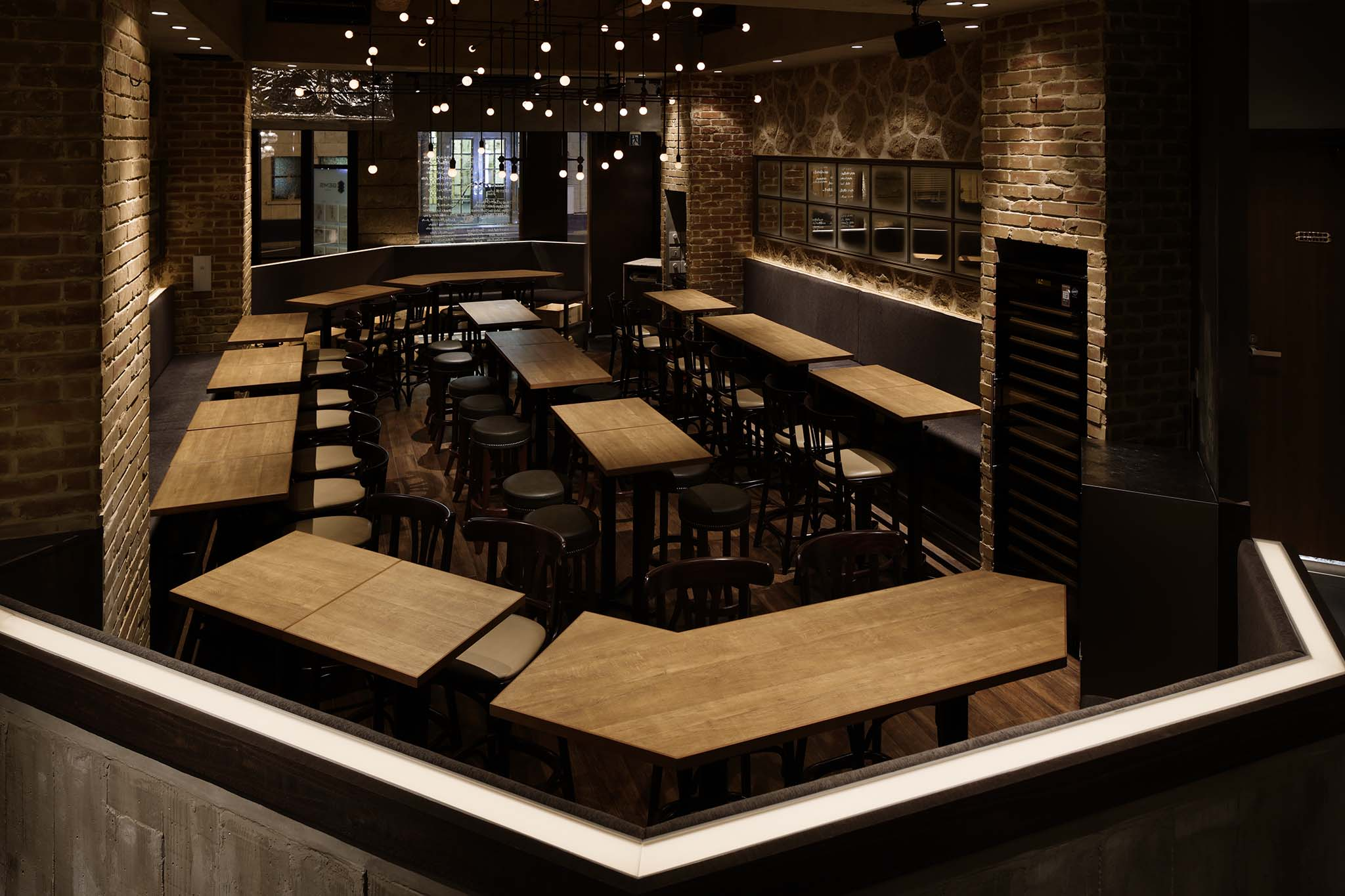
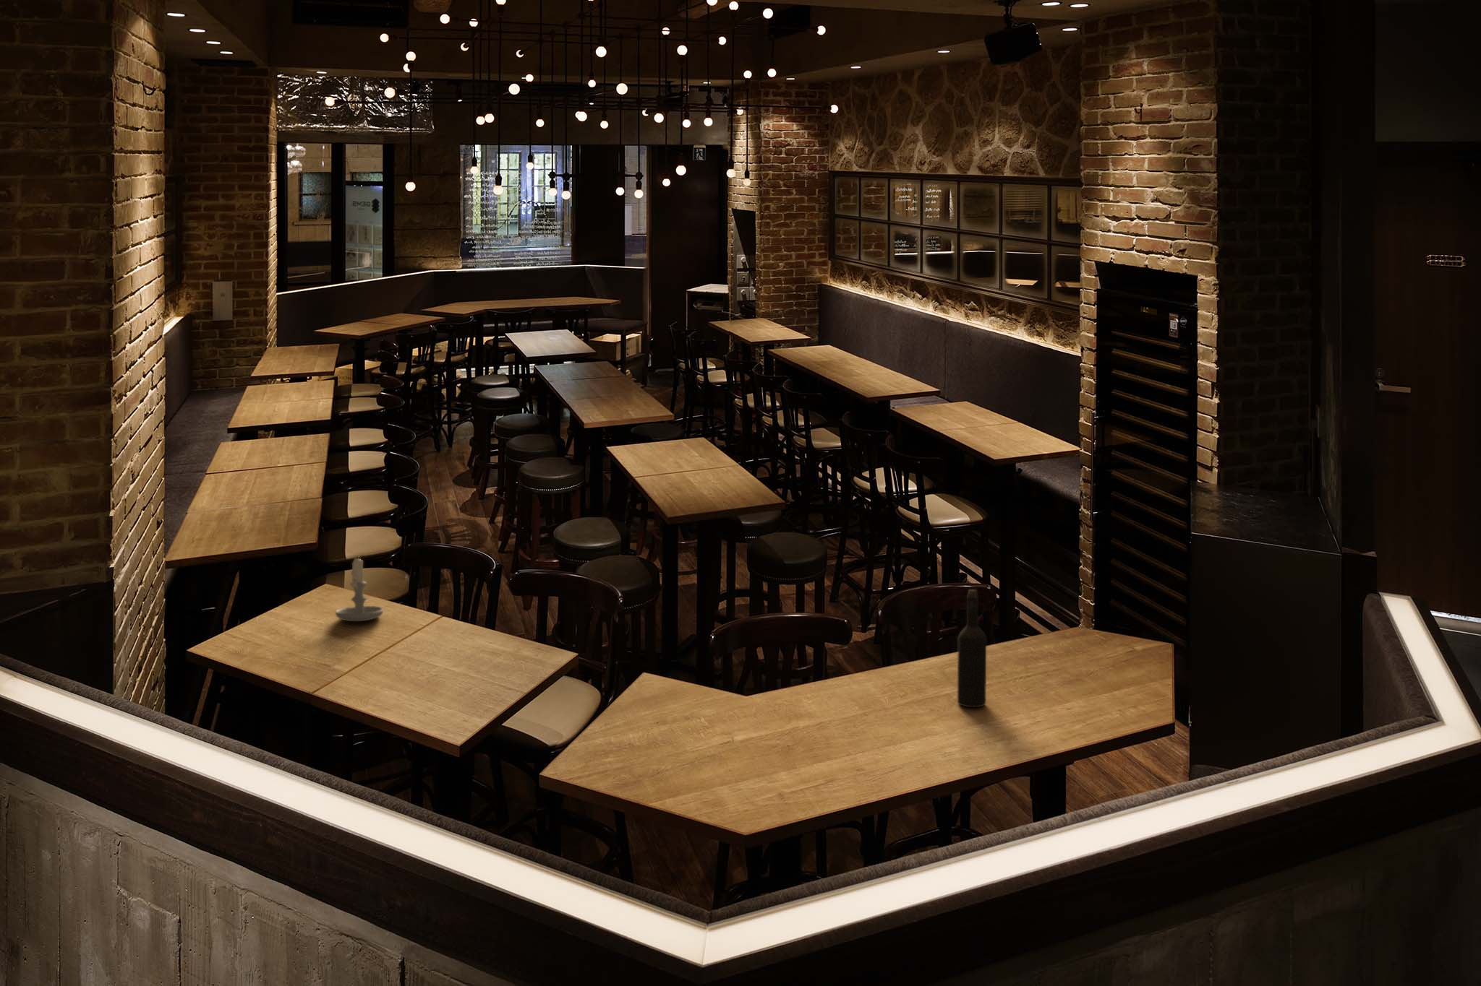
+ wine bottle (972, 647)
+ candle (359, 588)
